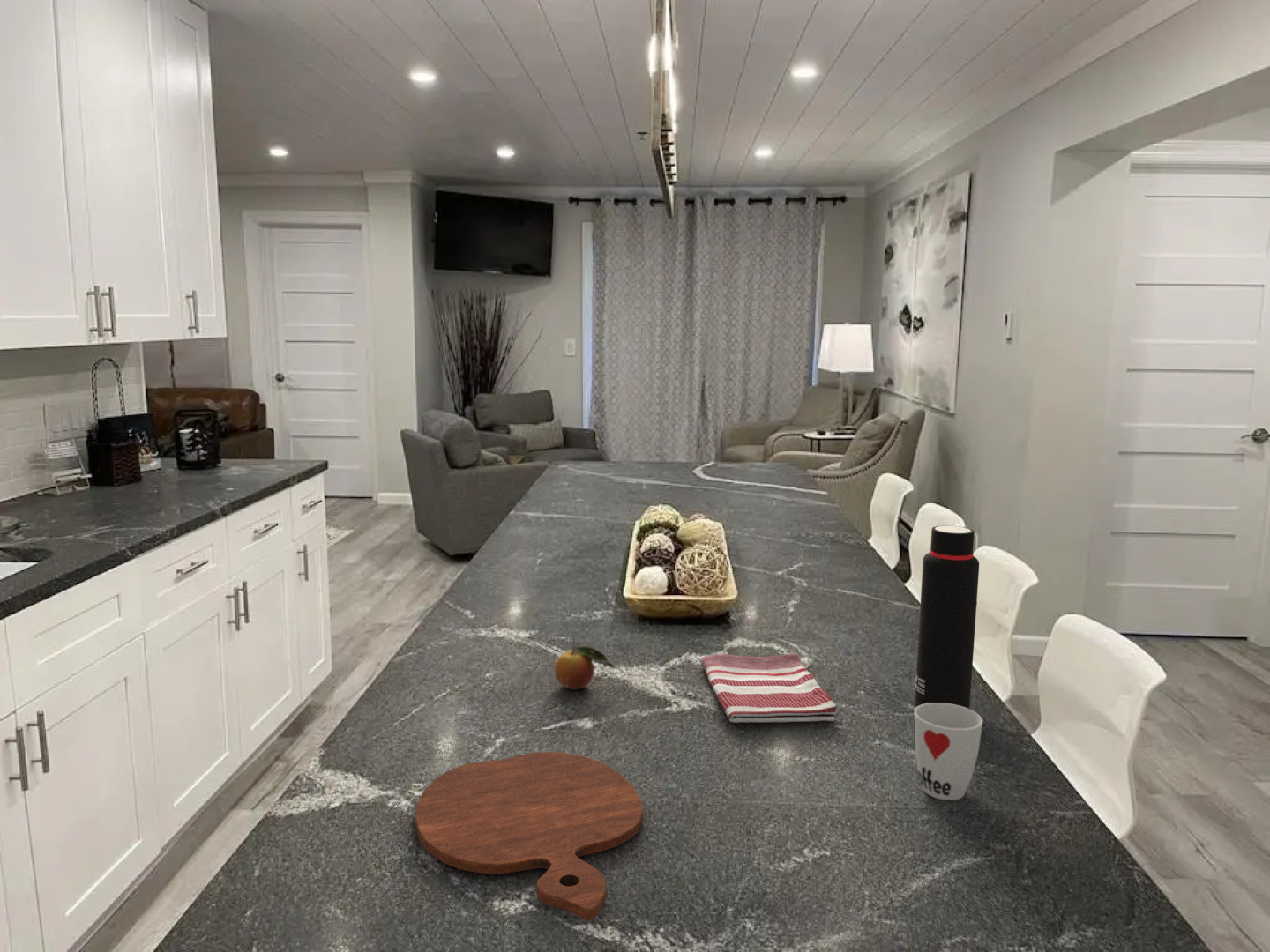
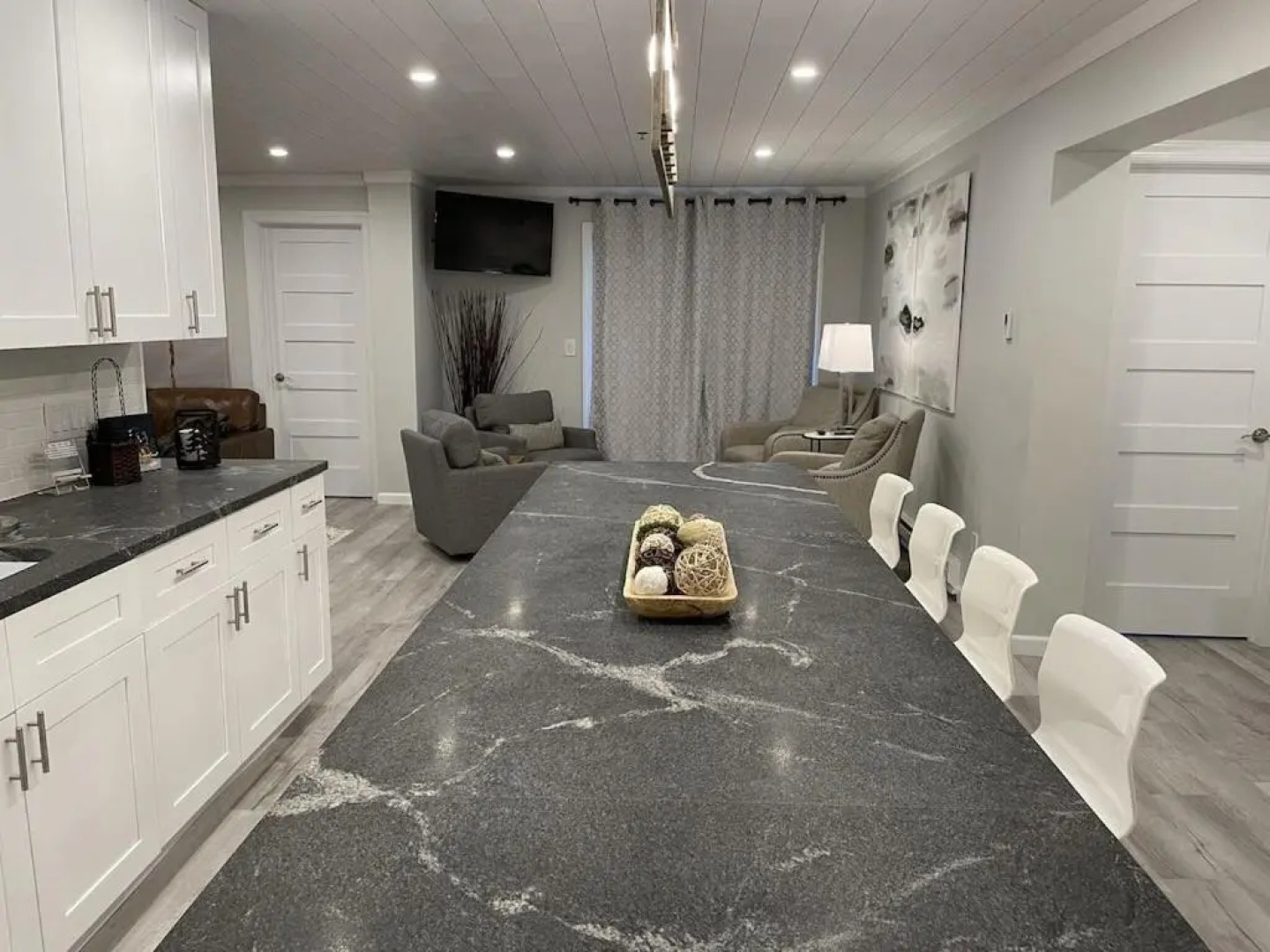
- cup (945, 753)
- fruit (586, 662)
- water bottle (945, 618)
- dish towel (765, 685)
- cutting board (540, 826)
